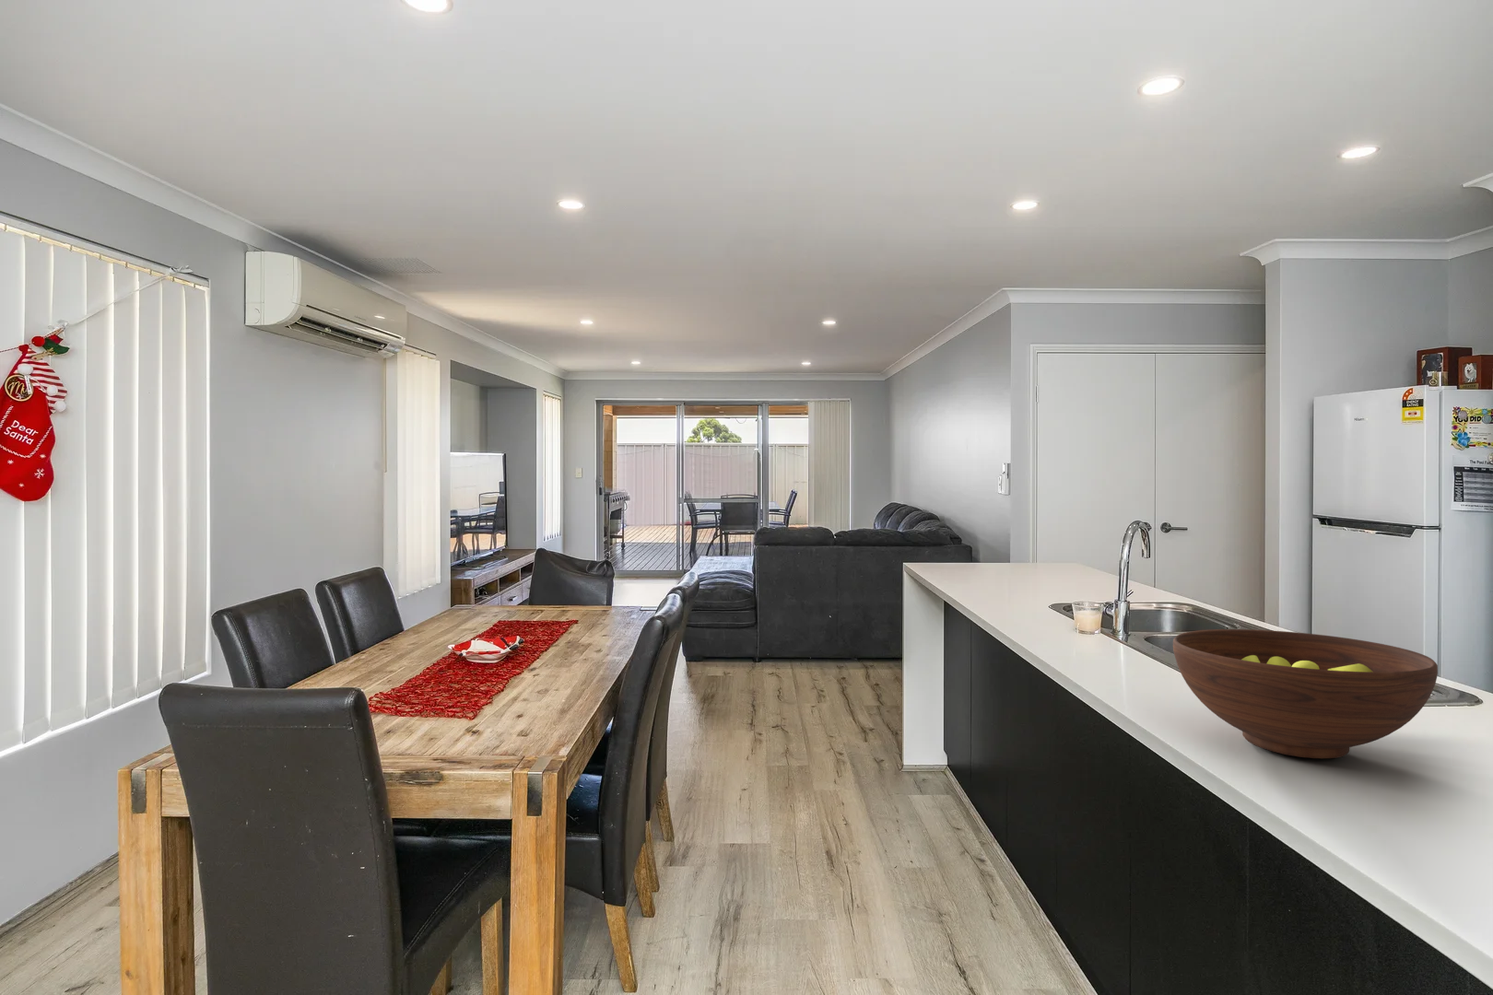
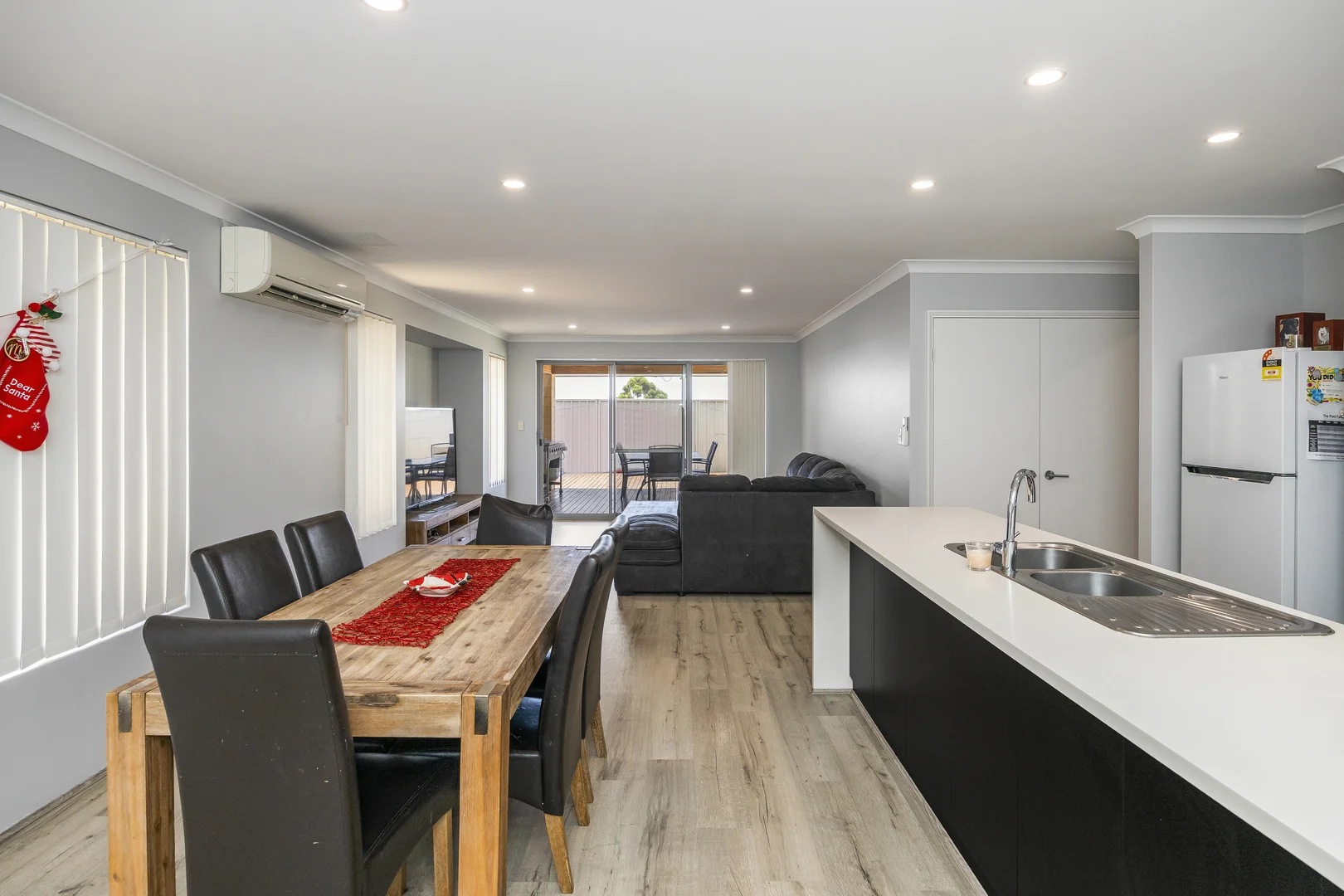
- fruit bowl (1294, 697)
